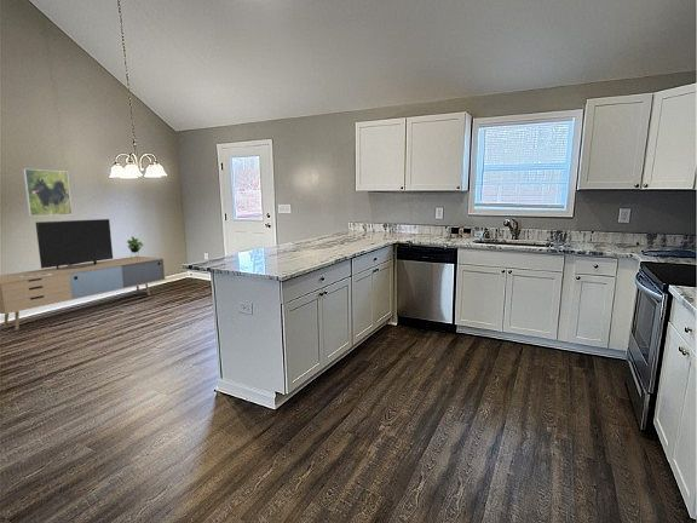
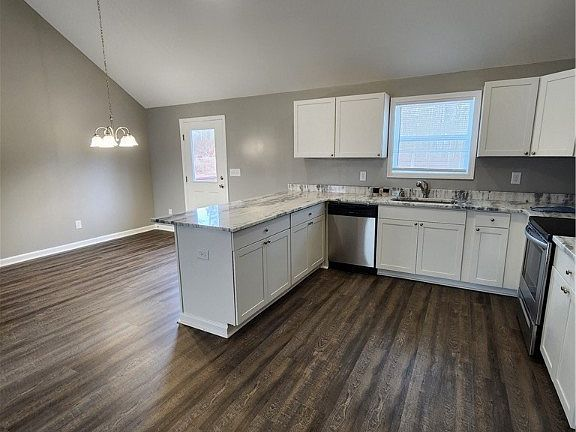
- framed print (48, 192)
- media console (81, 265)
